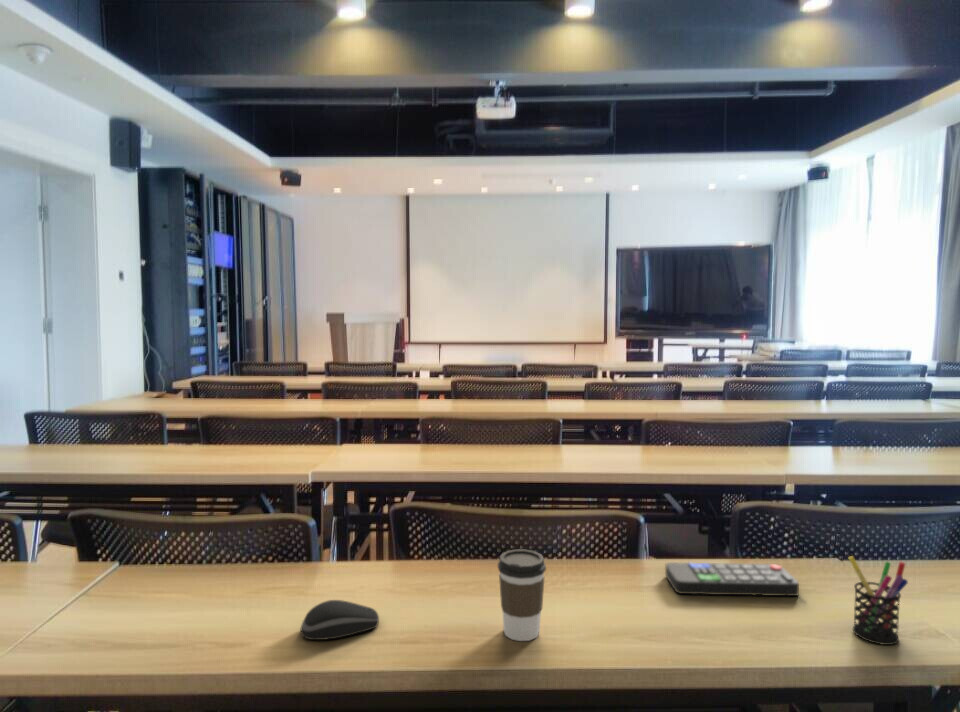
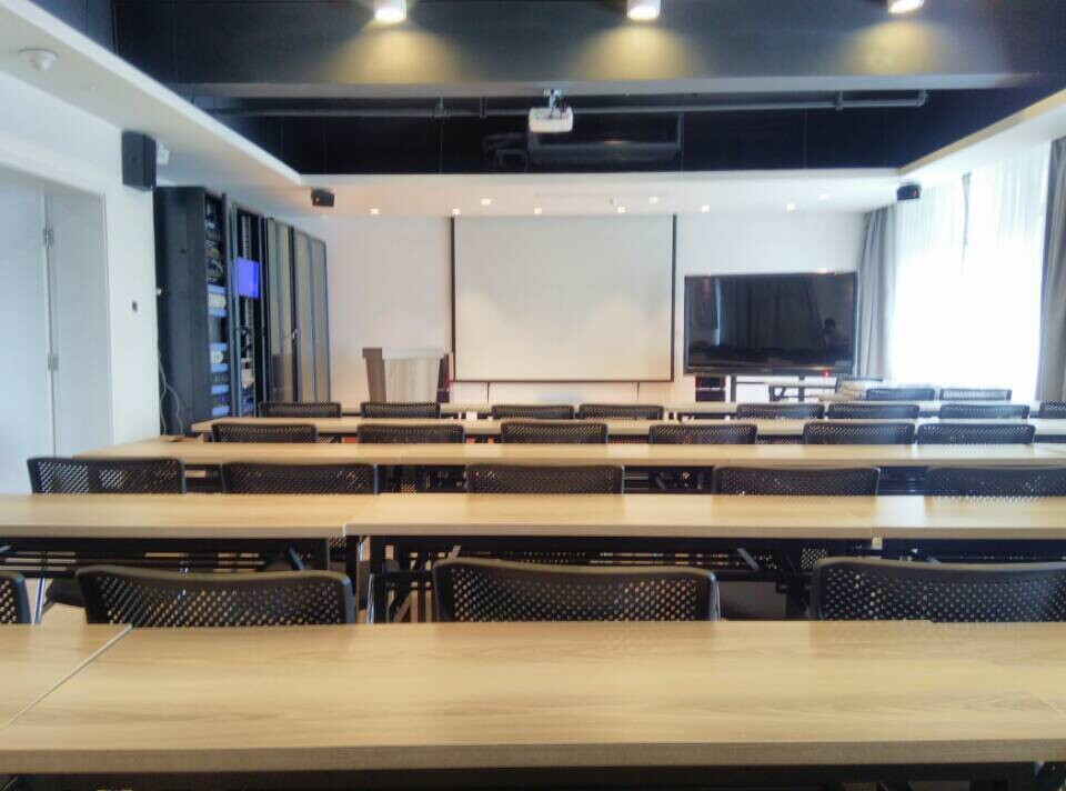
- computer mouse (340, 615)
- pen holder (881, 595)
- remote control (729, 577)
- coffee cup (521, 594)
